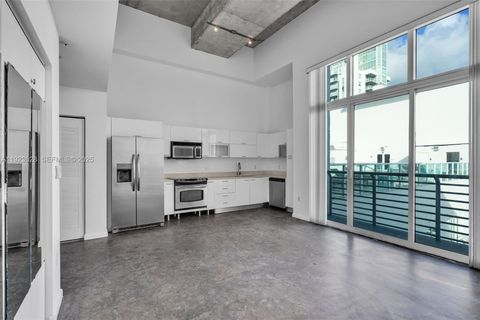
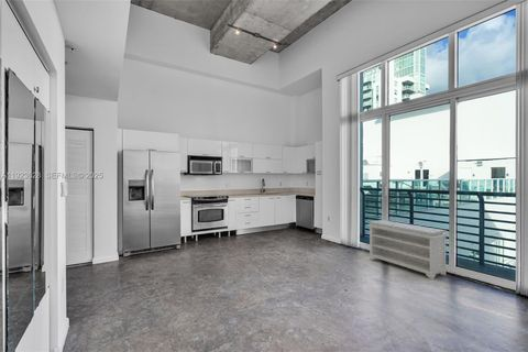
+ bench (404, 245)
